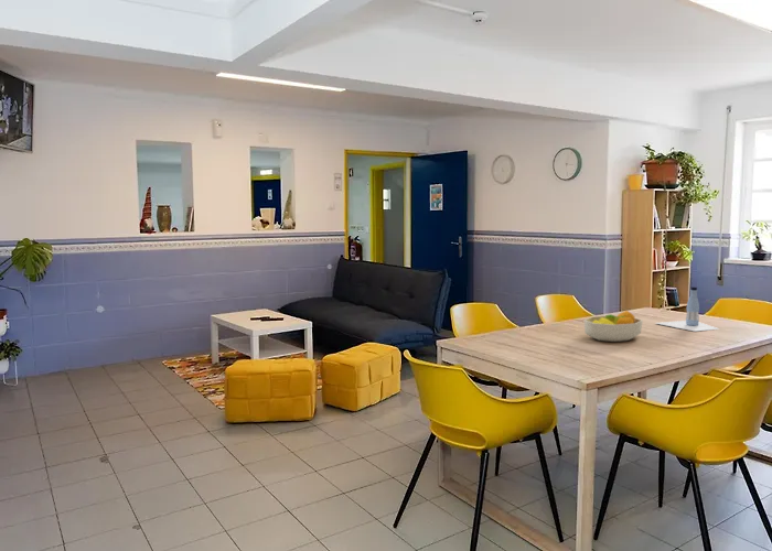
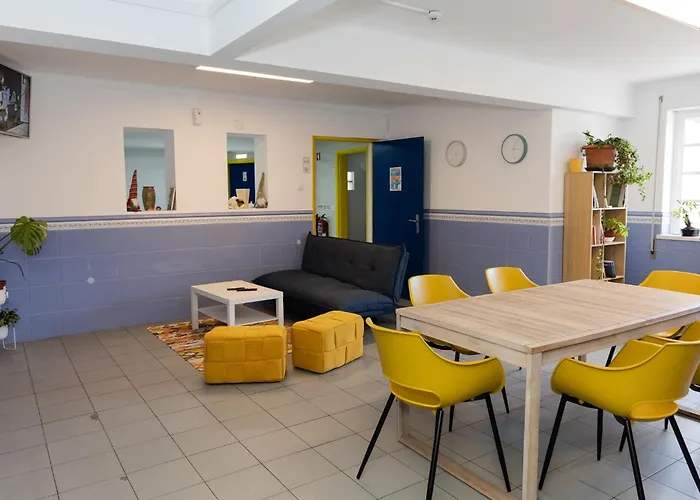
- bottle (693, 306)
- fruit bowl (612, 324)
